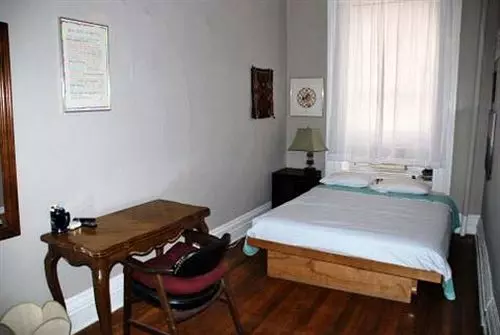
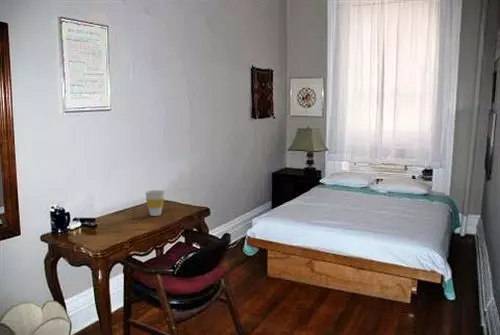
+ cup (155, 203)
